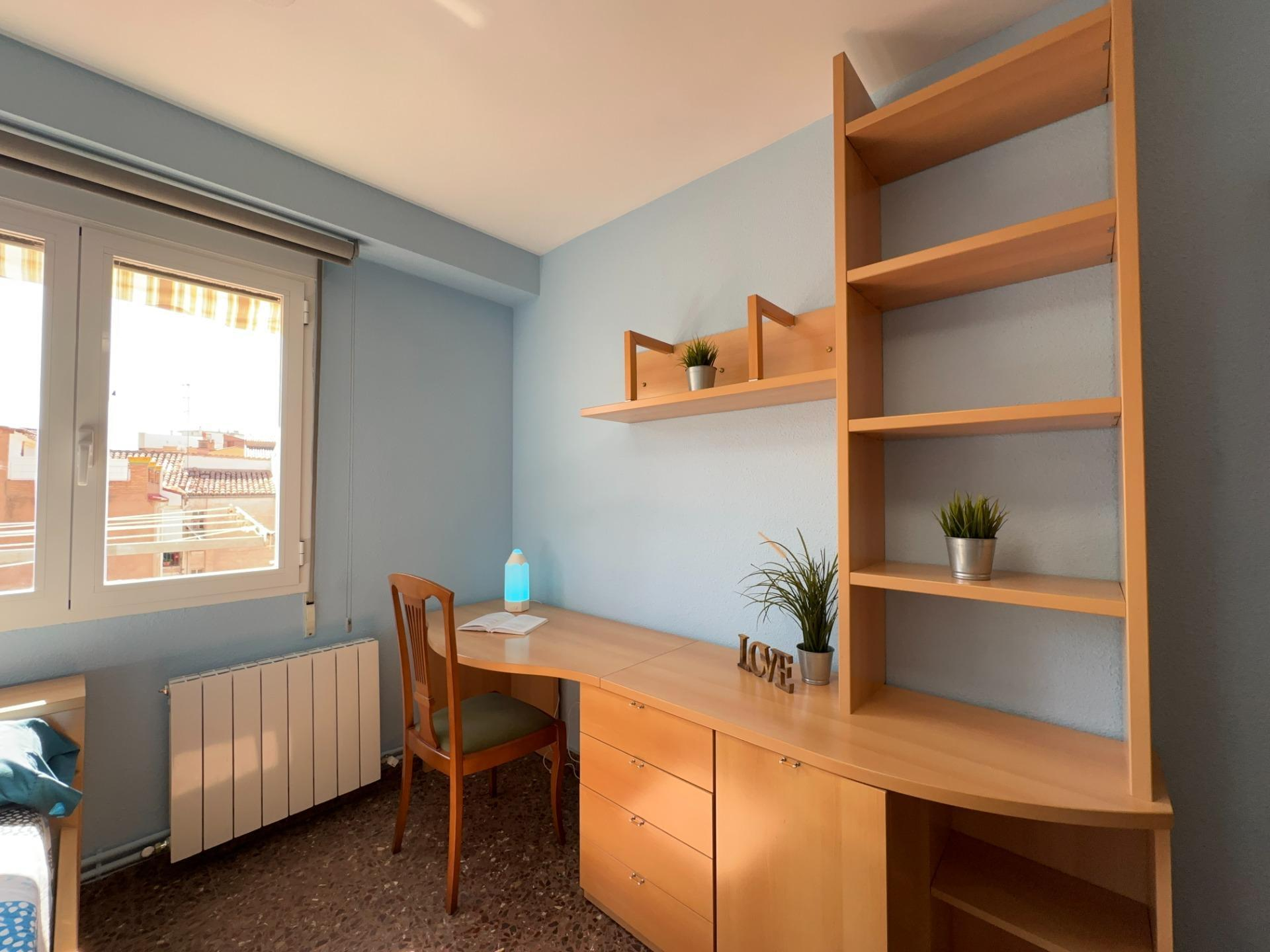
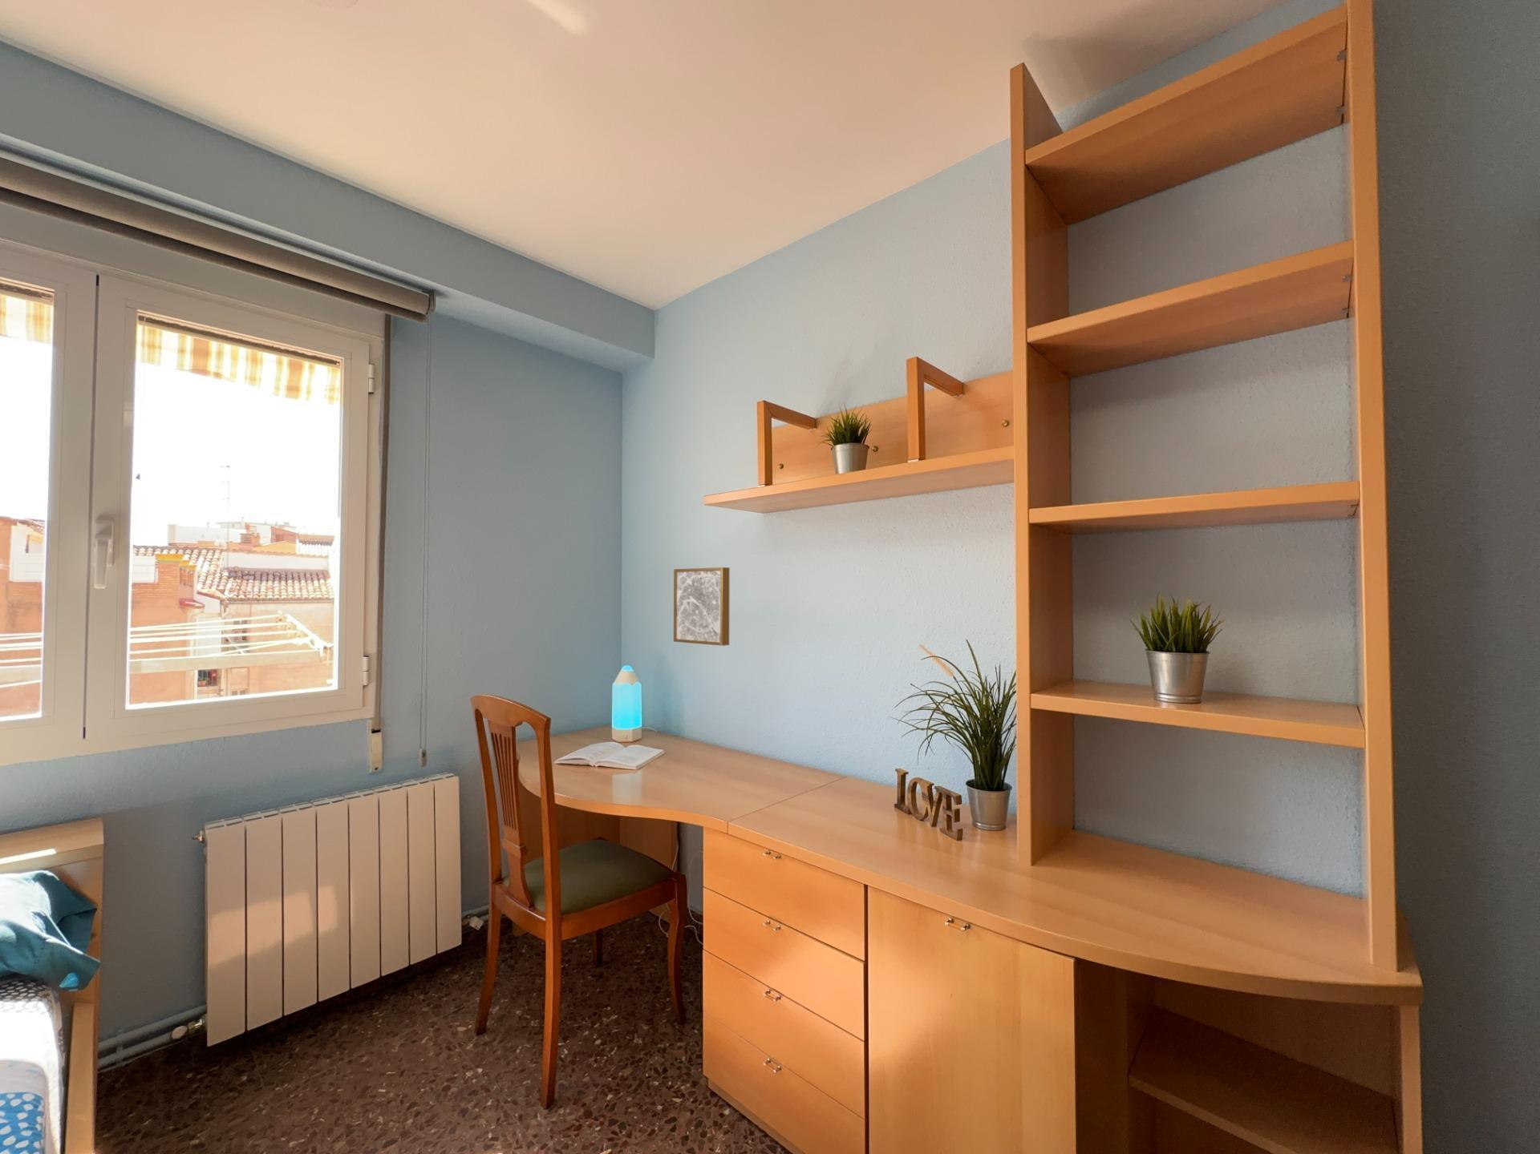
+ wall art (700, 605)
